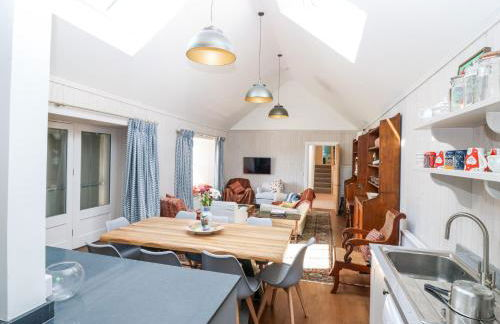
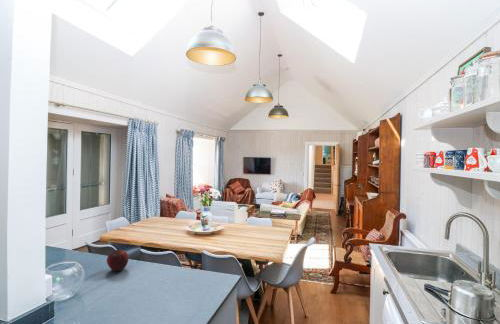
+ fruit (117, 260)
